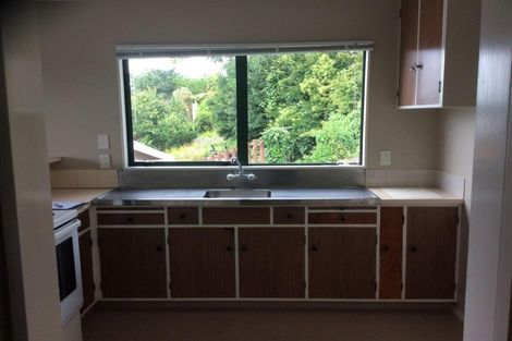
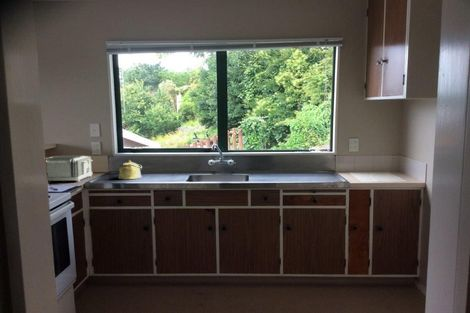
+ toaster (67, 168)
+ kettle (130, 168)
